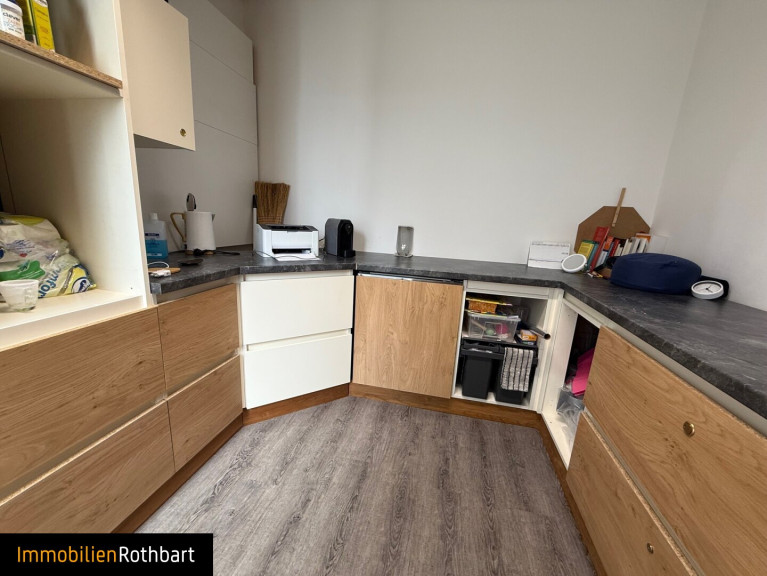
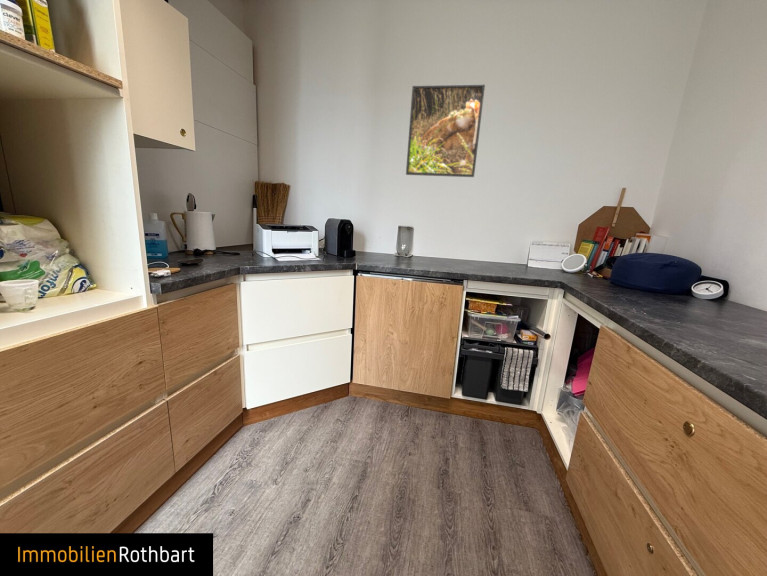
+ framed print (443, 132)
